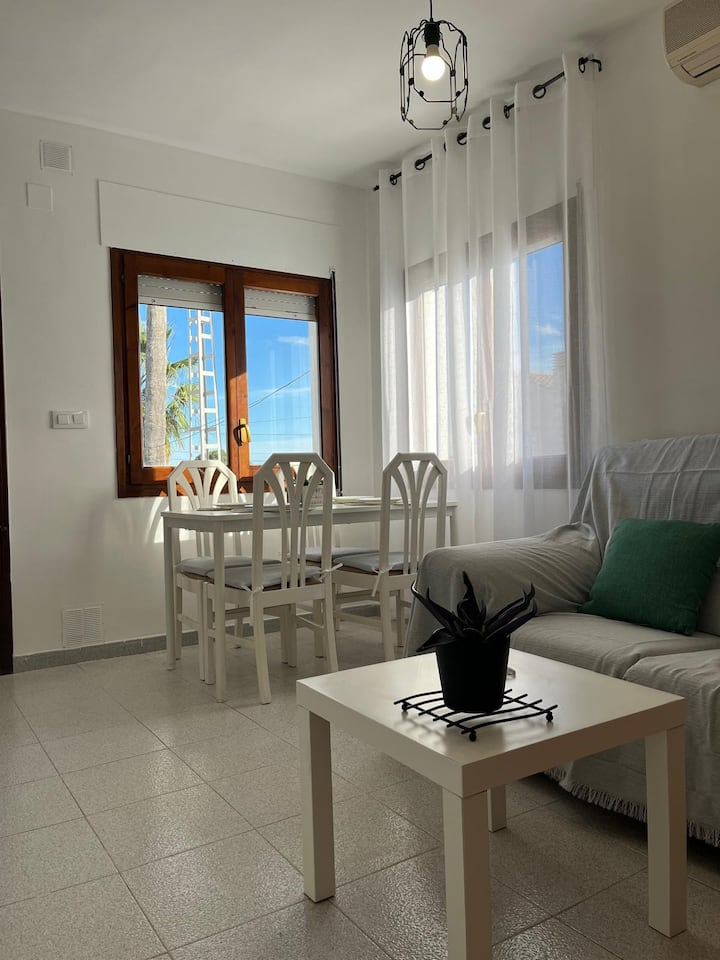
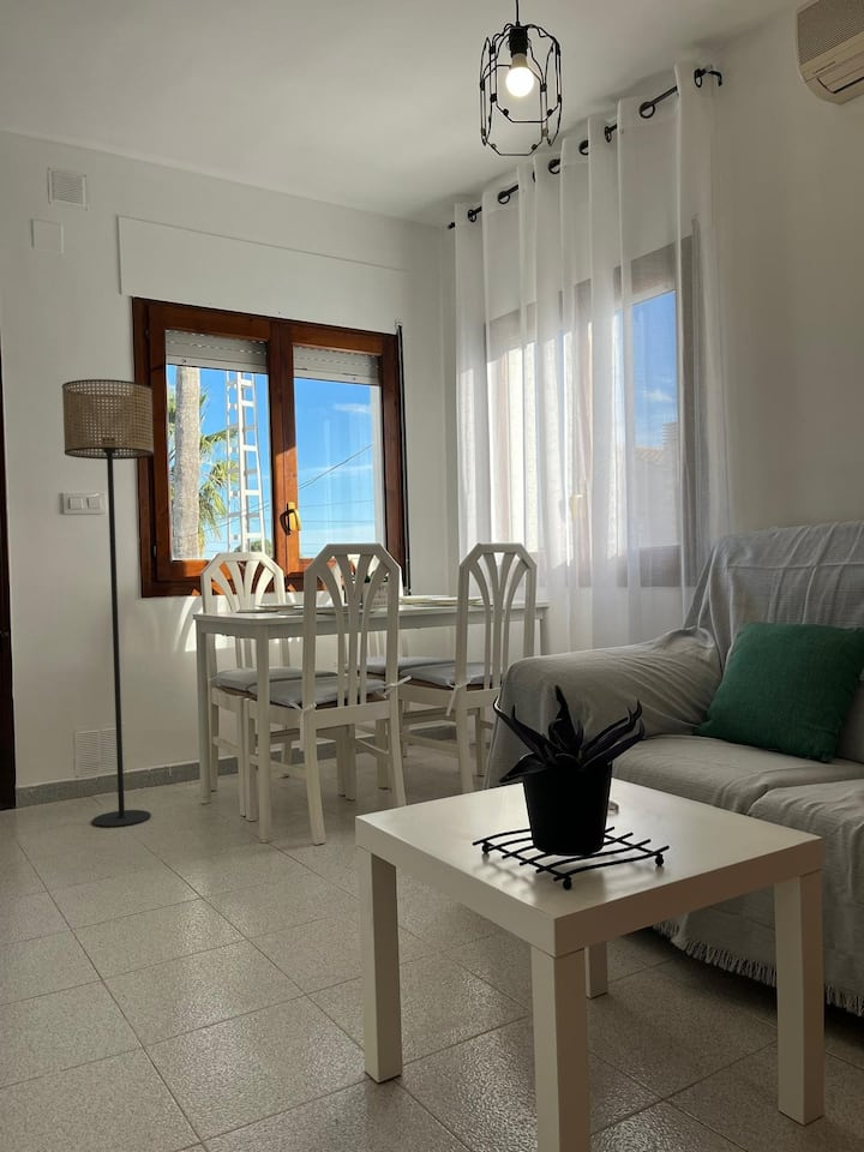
+ floor lamp (114, 604)
